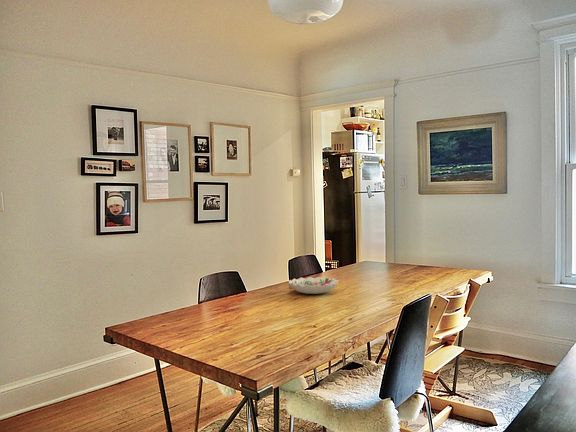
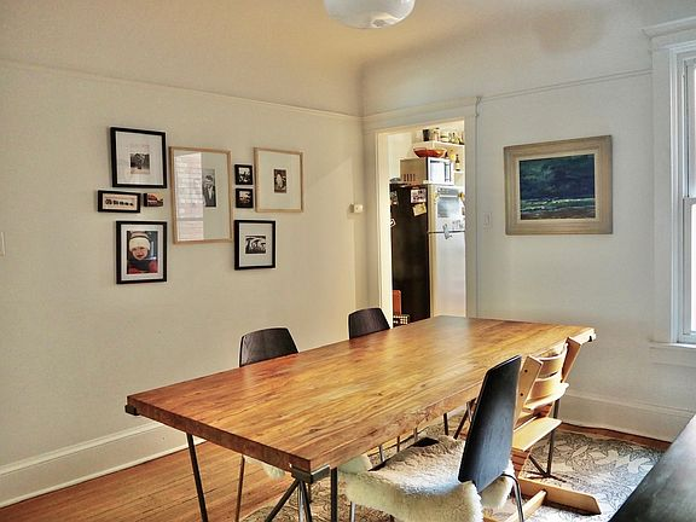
- decorative bowl (313, 286)
